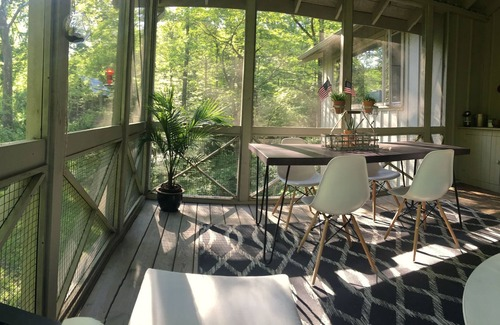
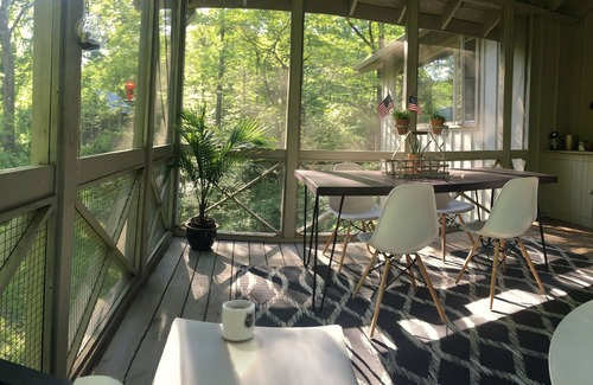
+ mug (237, 317)
